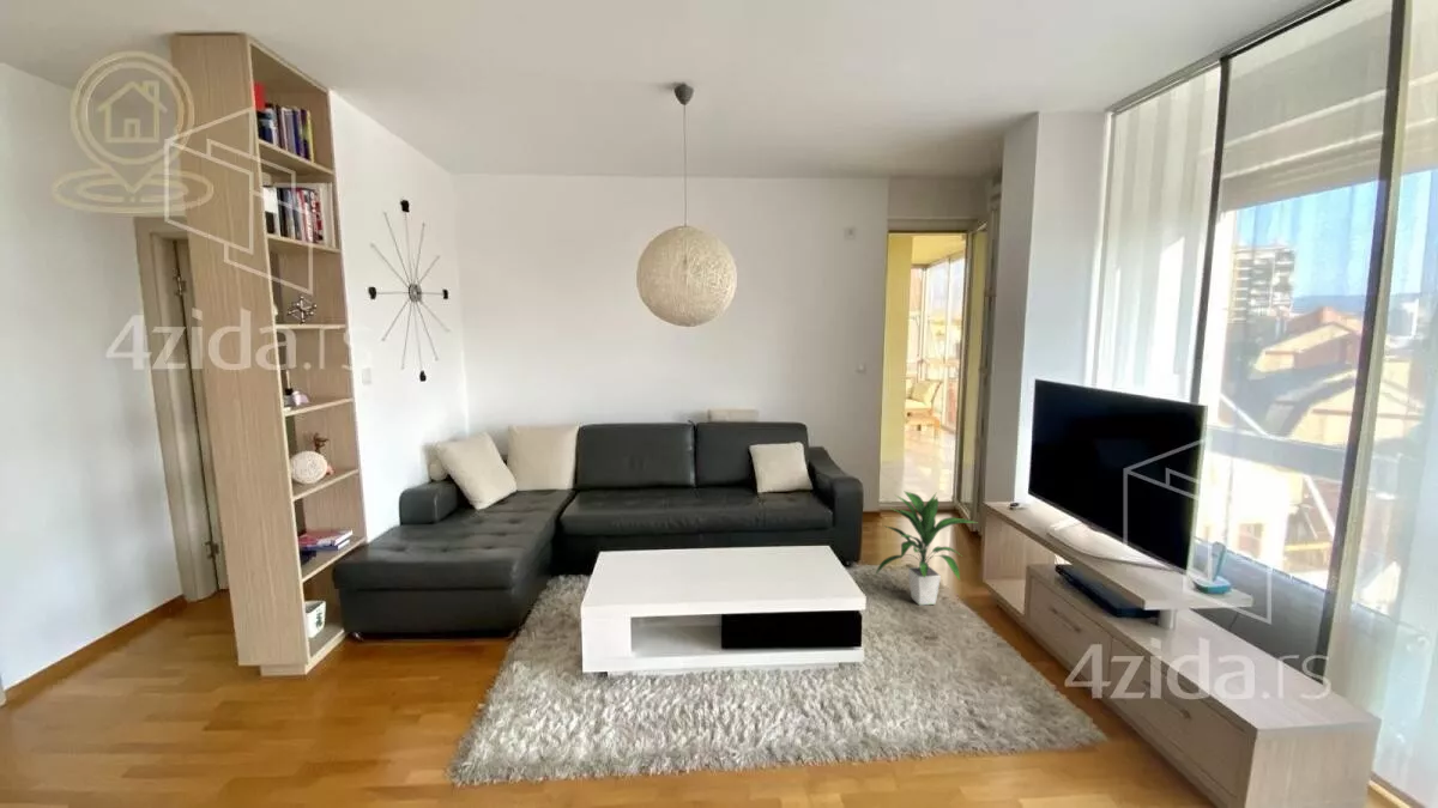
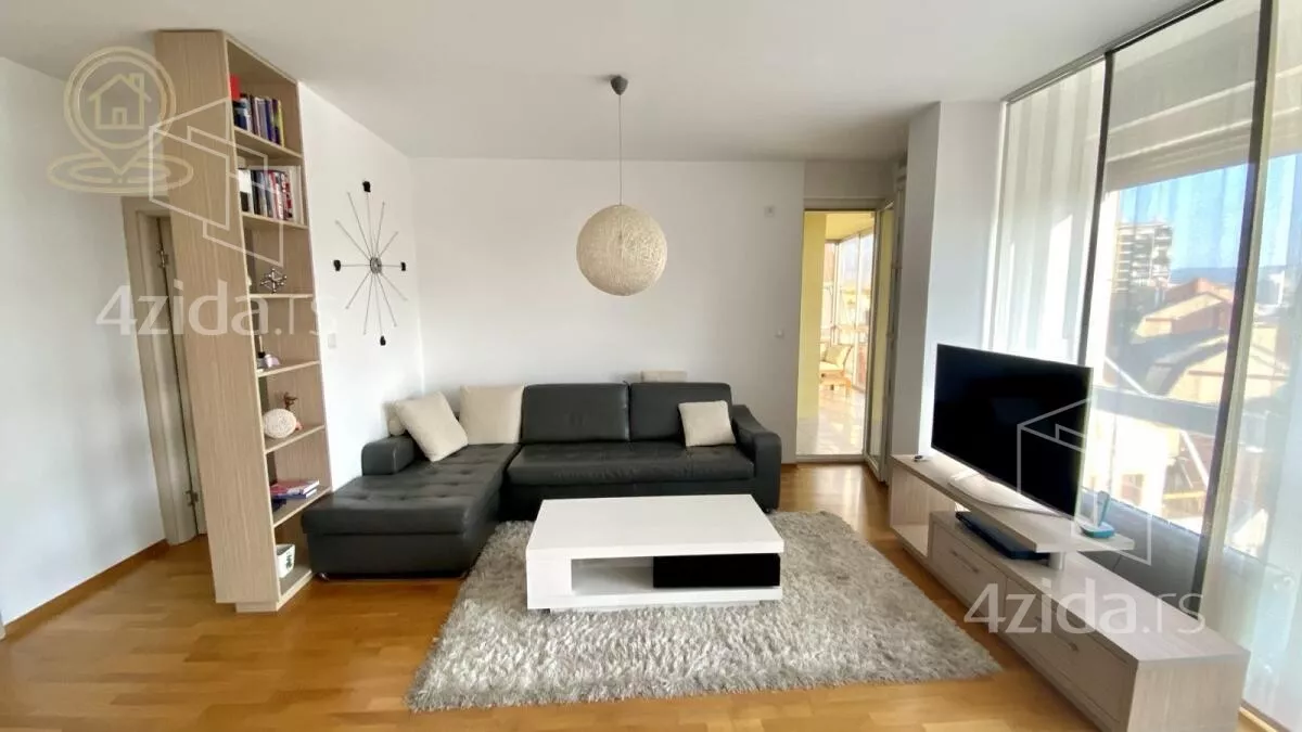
- indoor plant (920, 545)
